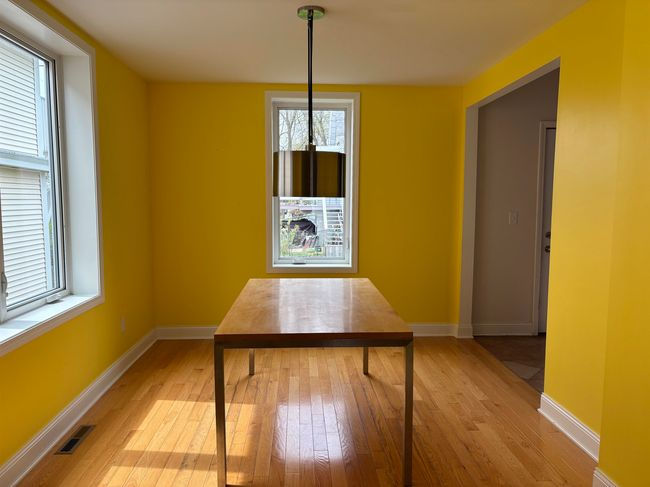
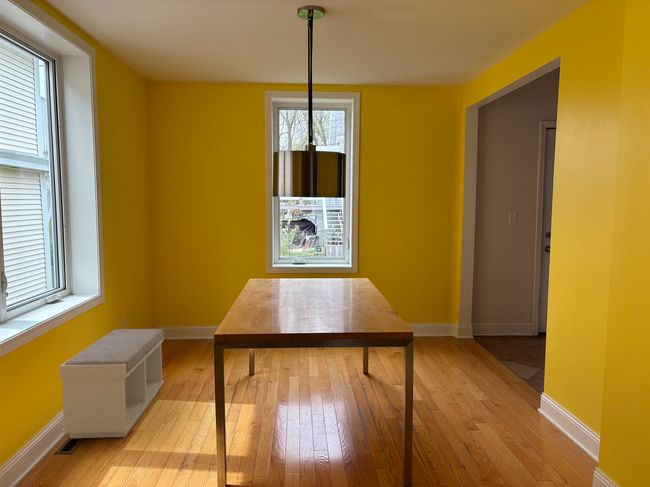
+ bench (119, 377)
